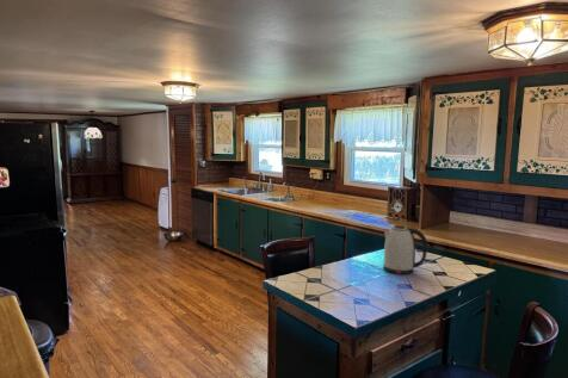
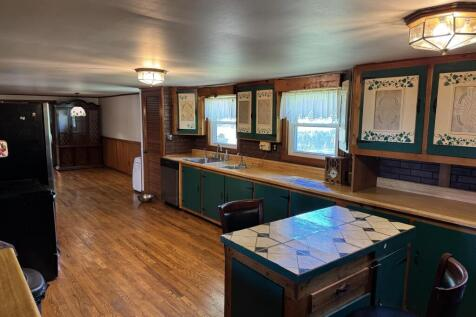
- kettle (405, 248)
